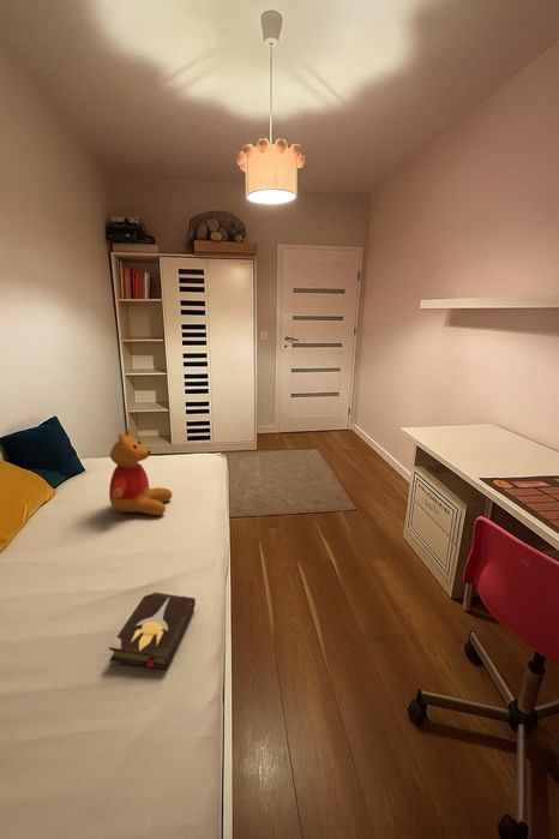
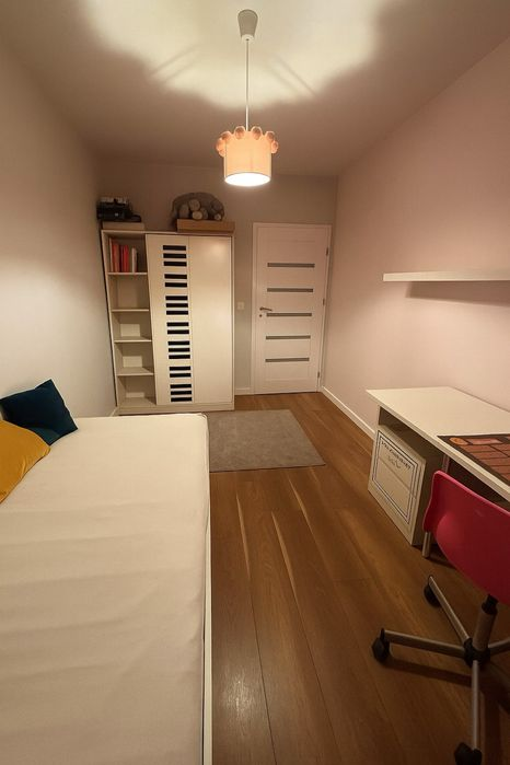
- hardback book (156, 625)
- stuffed bear (139, 469)
